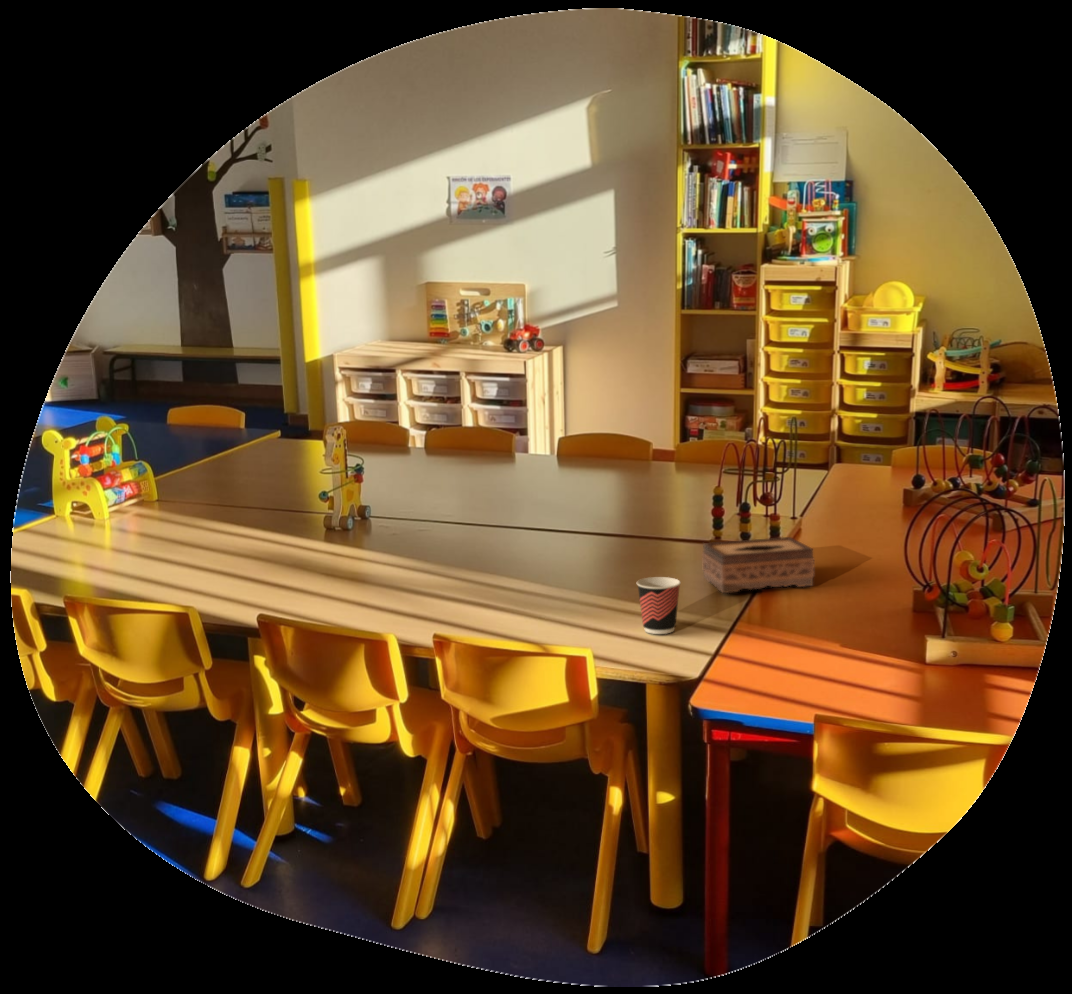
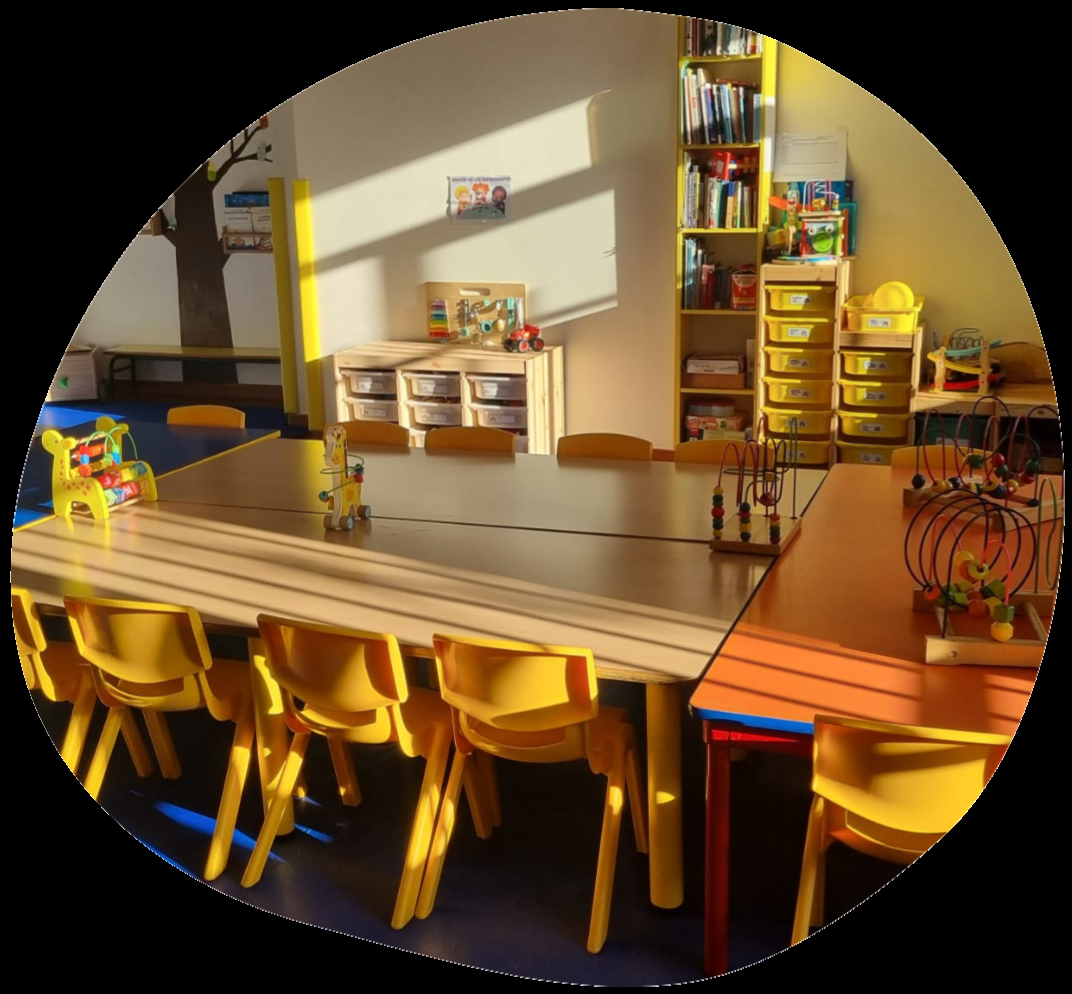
- tissue box (757, 564)
- cup (659, 606)
